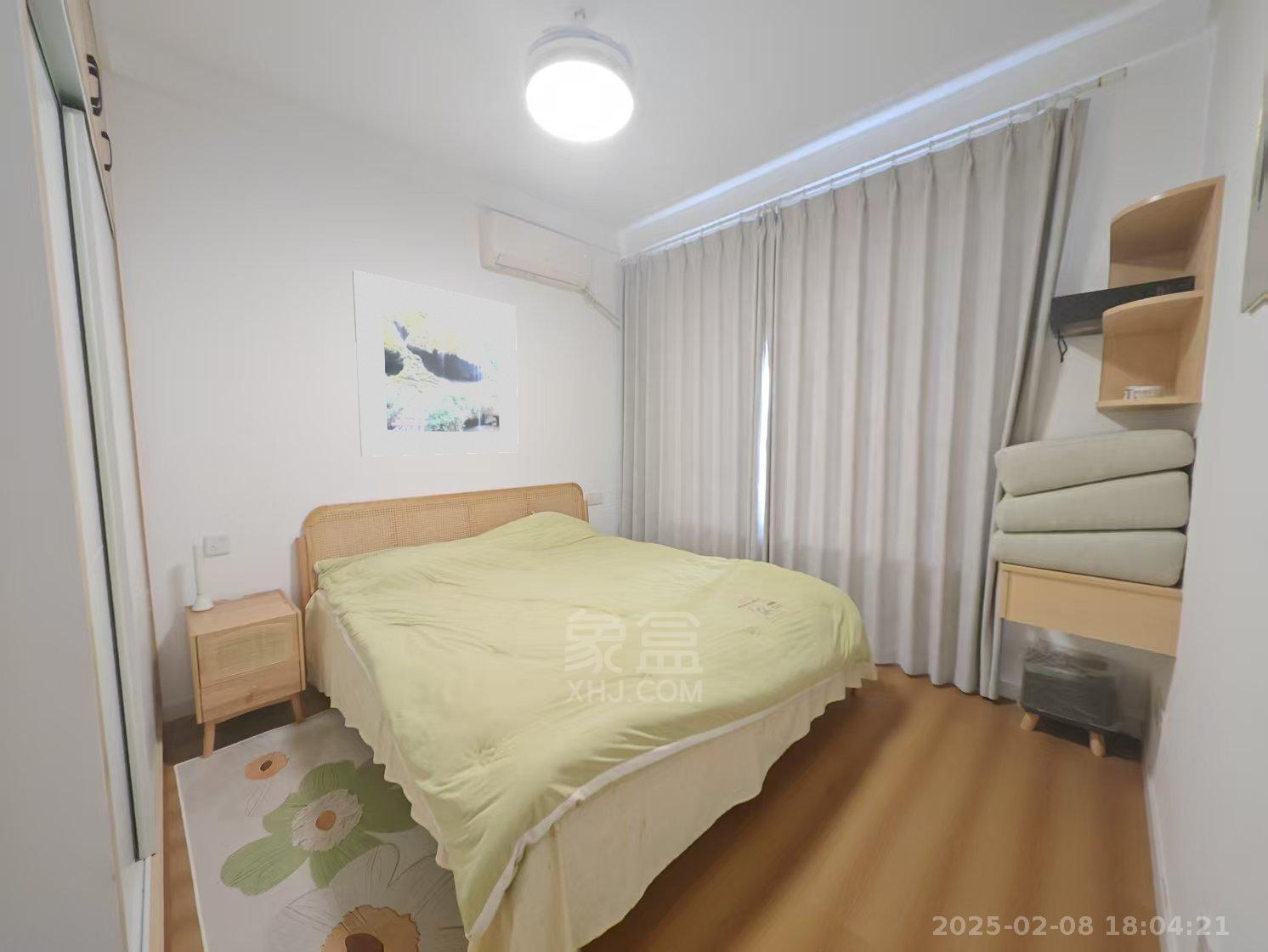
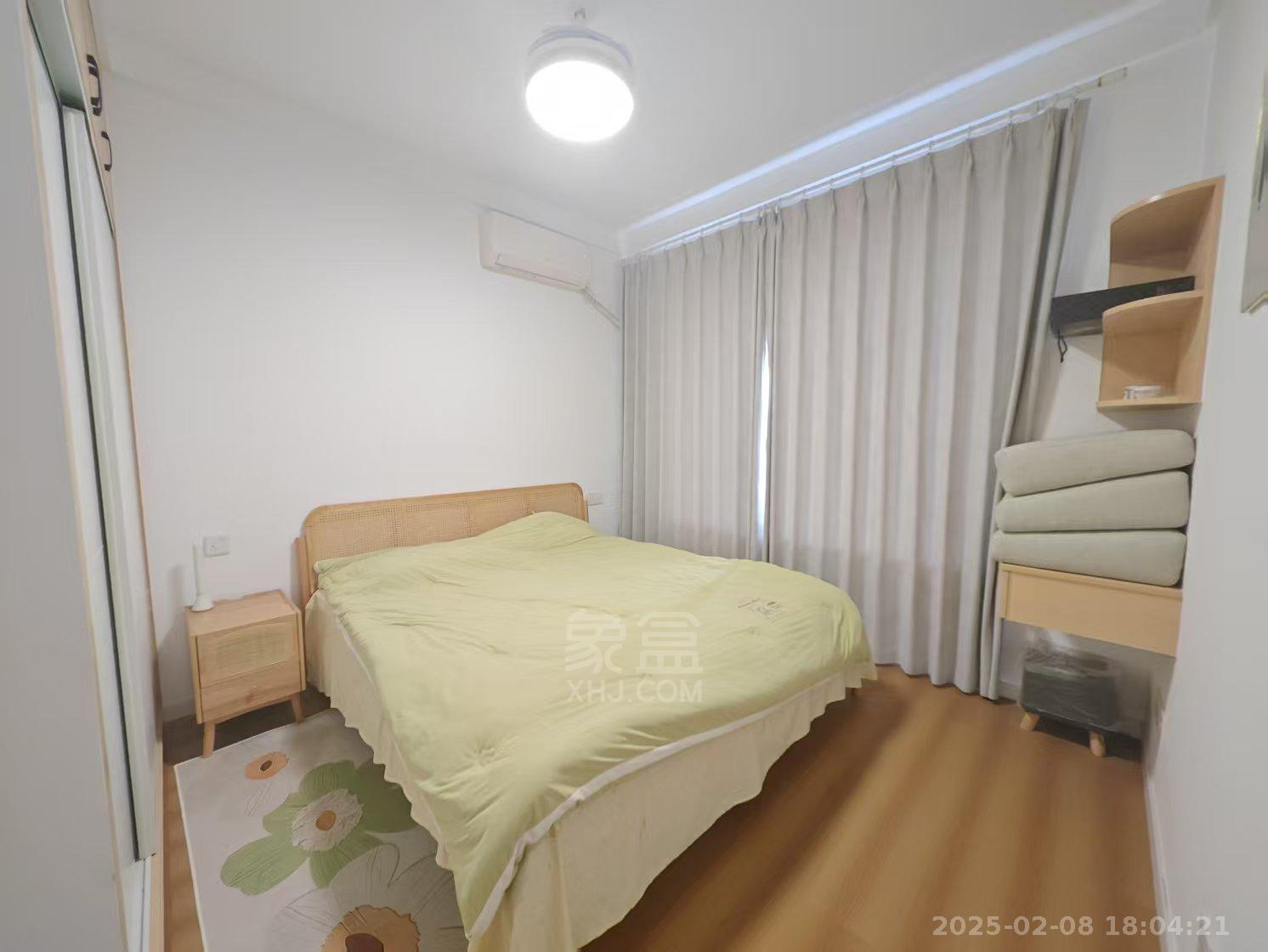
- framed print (446, 373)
